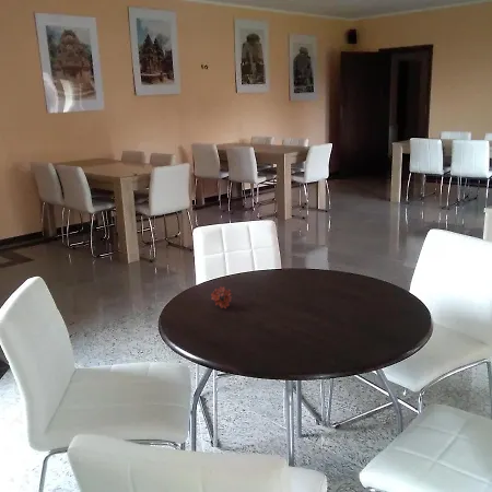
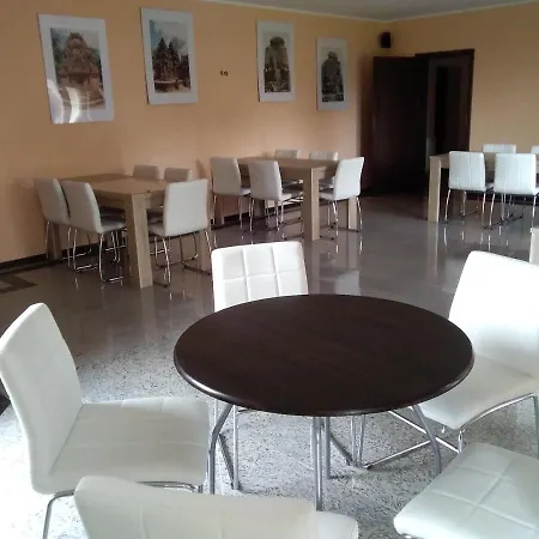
- flower (222, 297)
